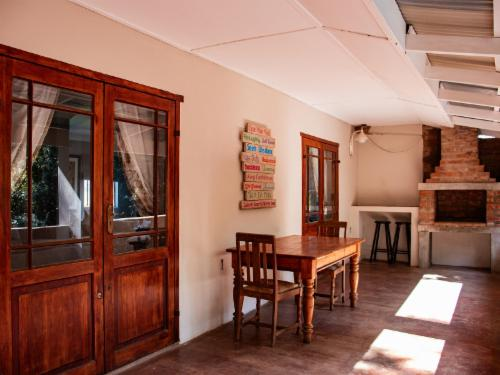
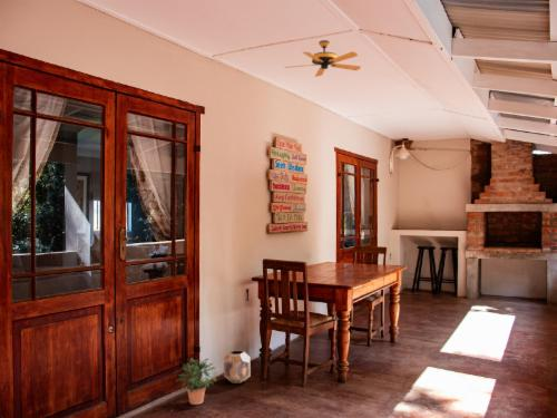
+ planter (236, 366)
+ potted plant (198, 377)
+ ceiling fan (322, 62)
